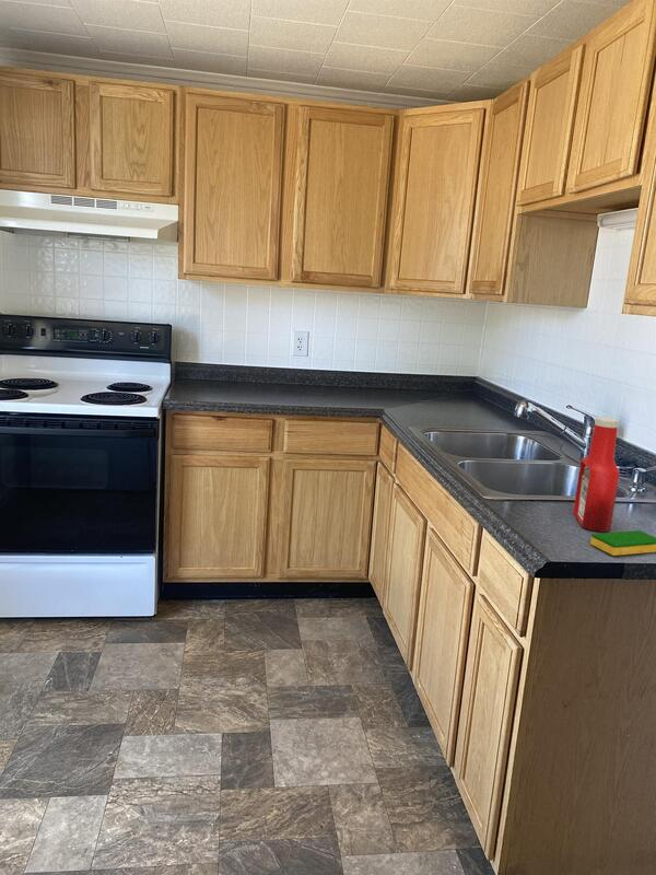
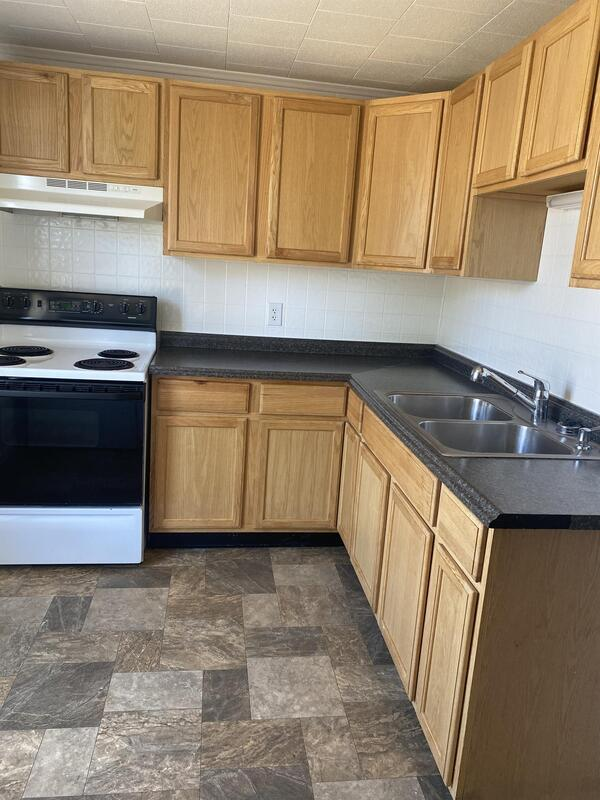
- soap bottle (598, 470)
- dish sponge (626, 542)
